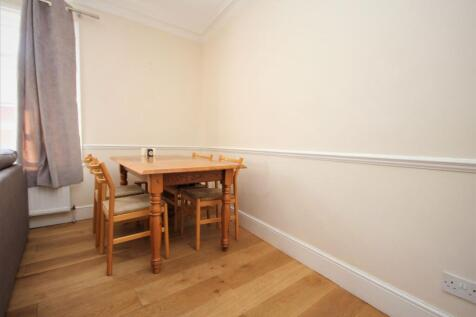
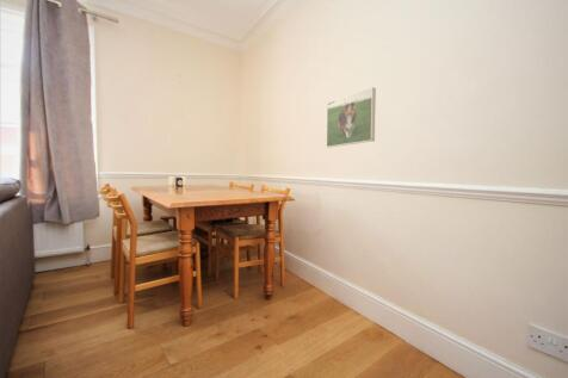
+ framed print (348, 119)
